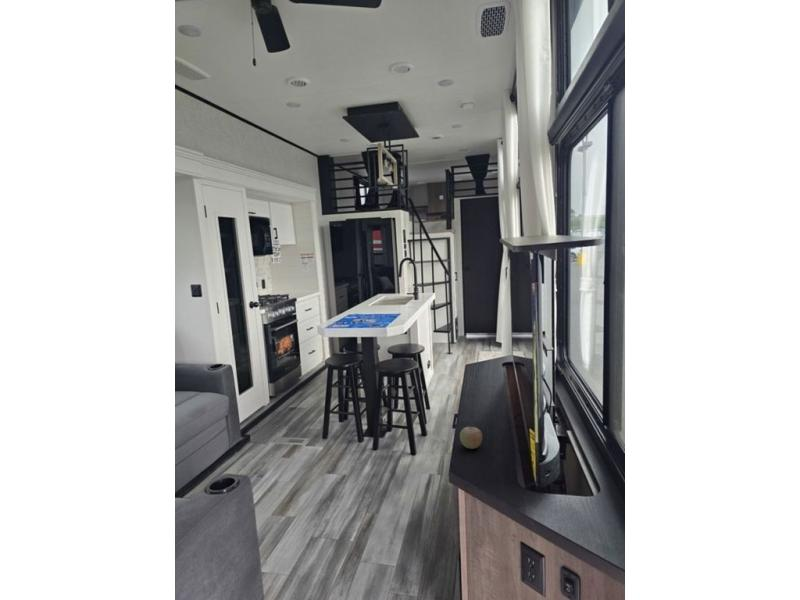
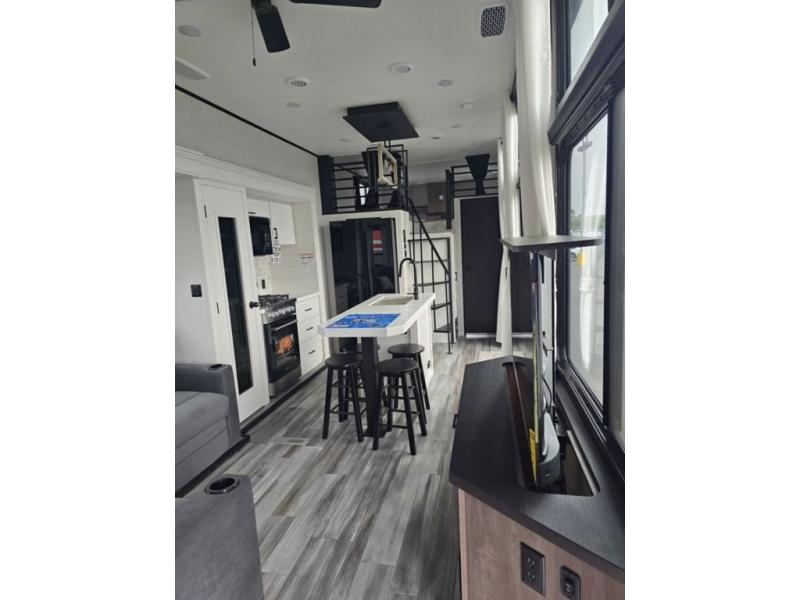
- fruit (471, 435)
